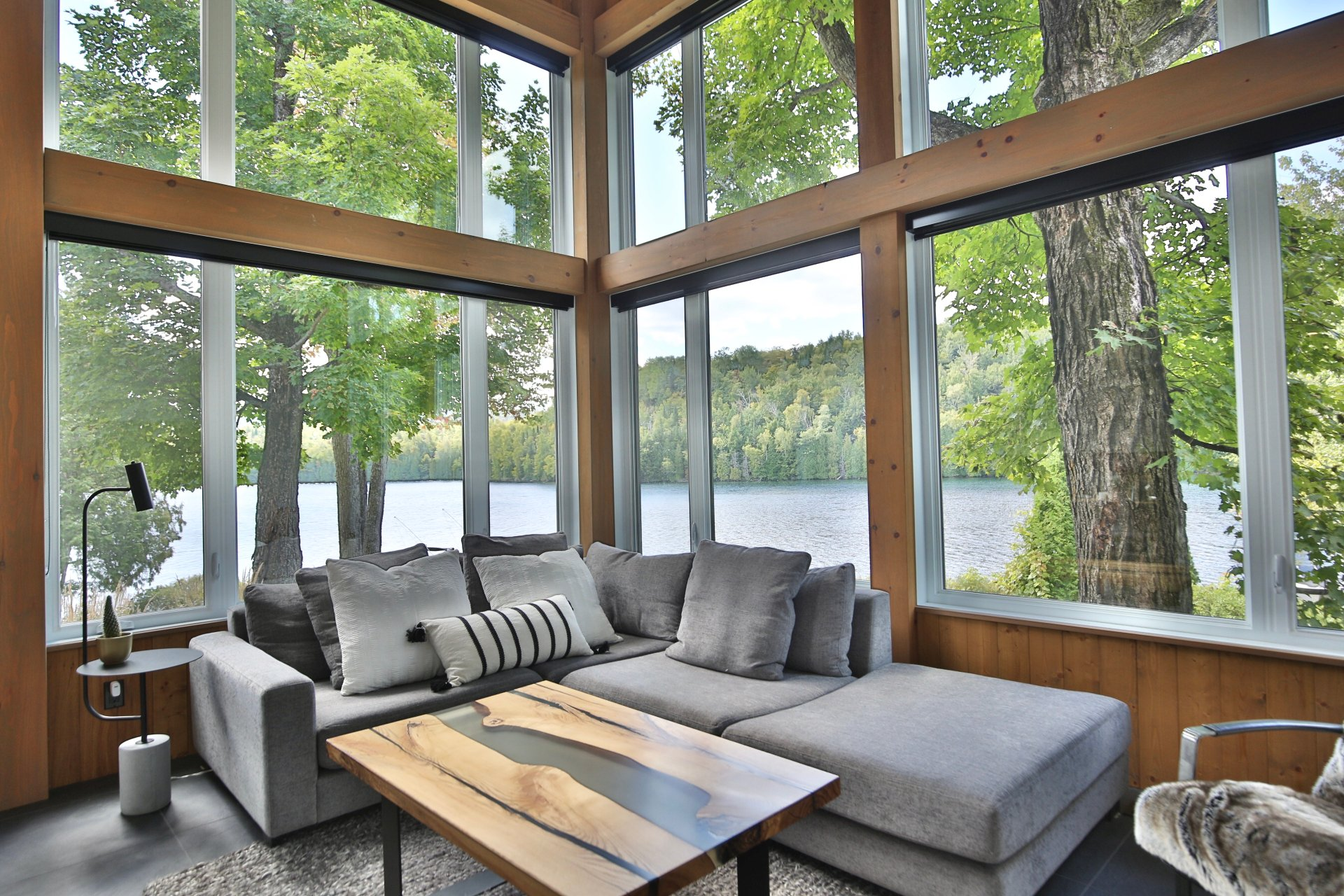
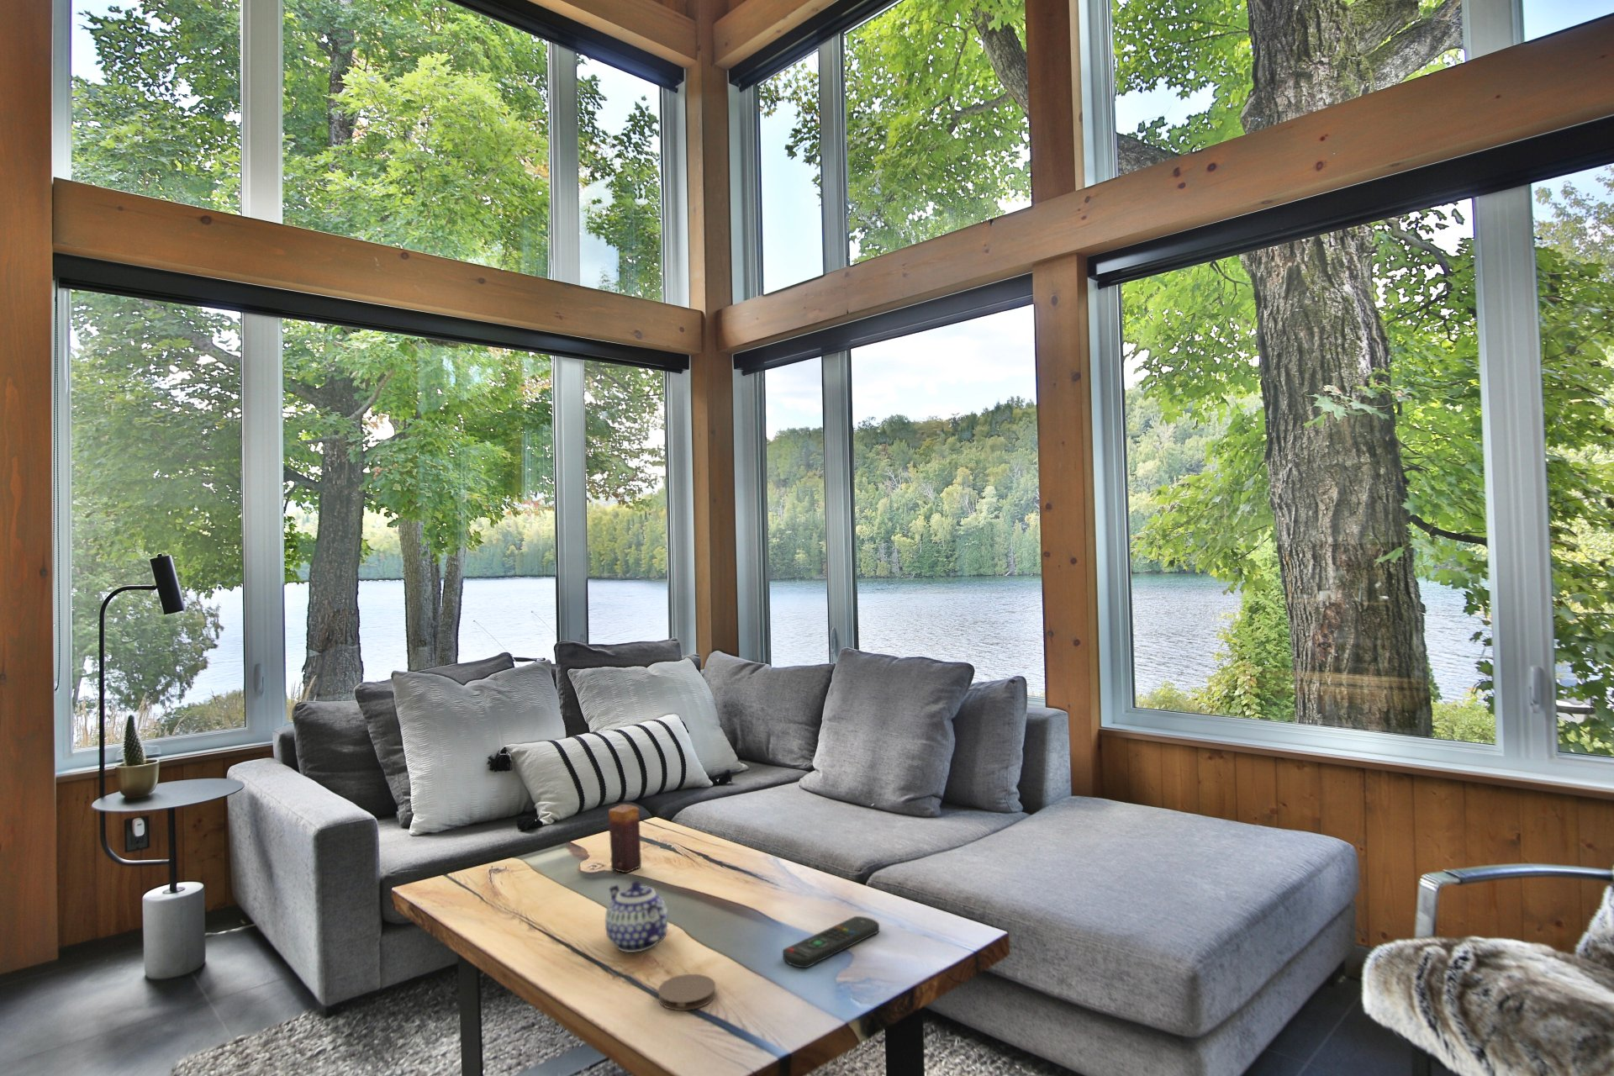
+ coaster (687, 991)
+ teapot (636, 913)
+ candle (624, 837)
+ remote control (832, 940)
